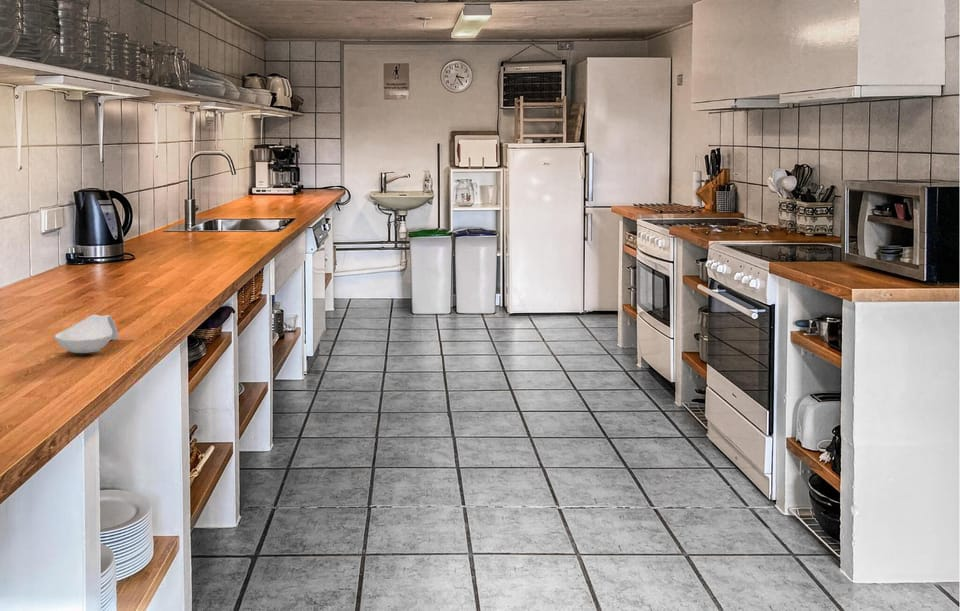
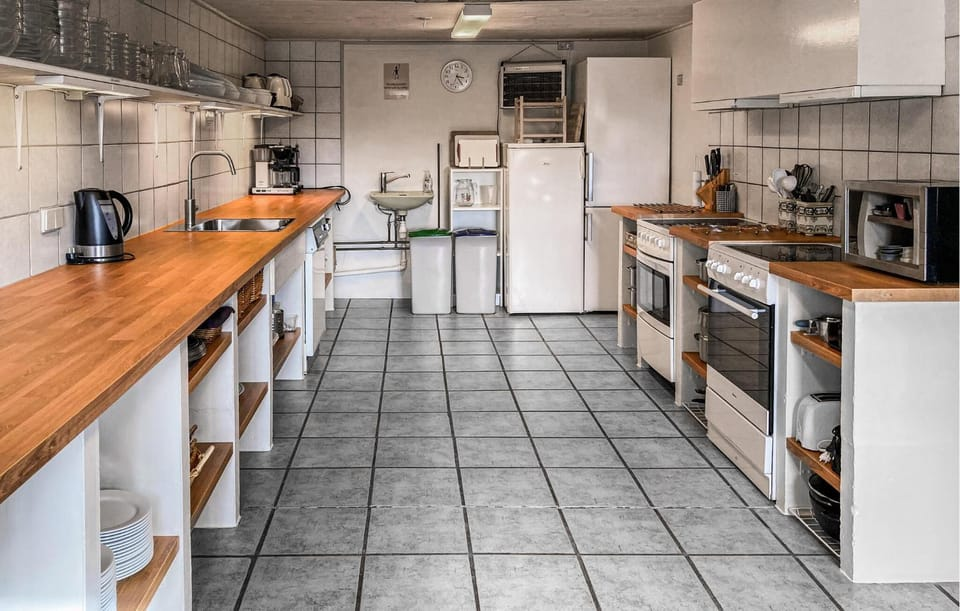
- spoon rest (92, 332)
